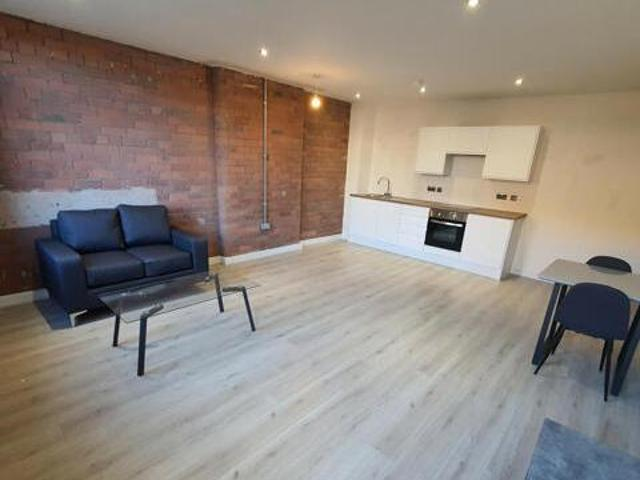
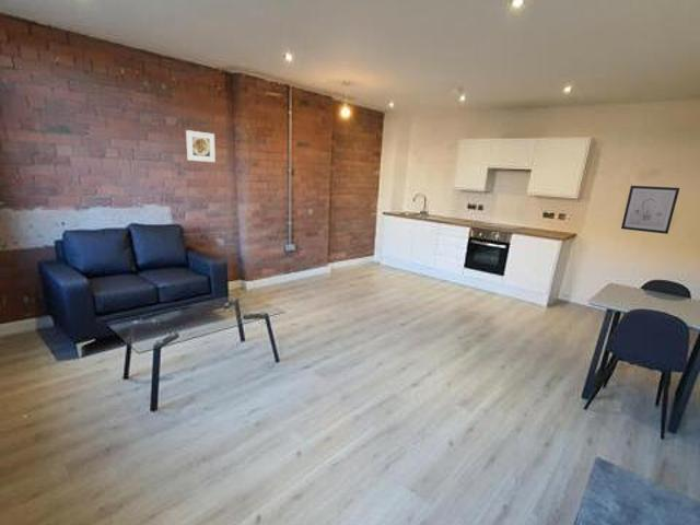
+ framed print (200, 147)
+ wall art (649, 209)
